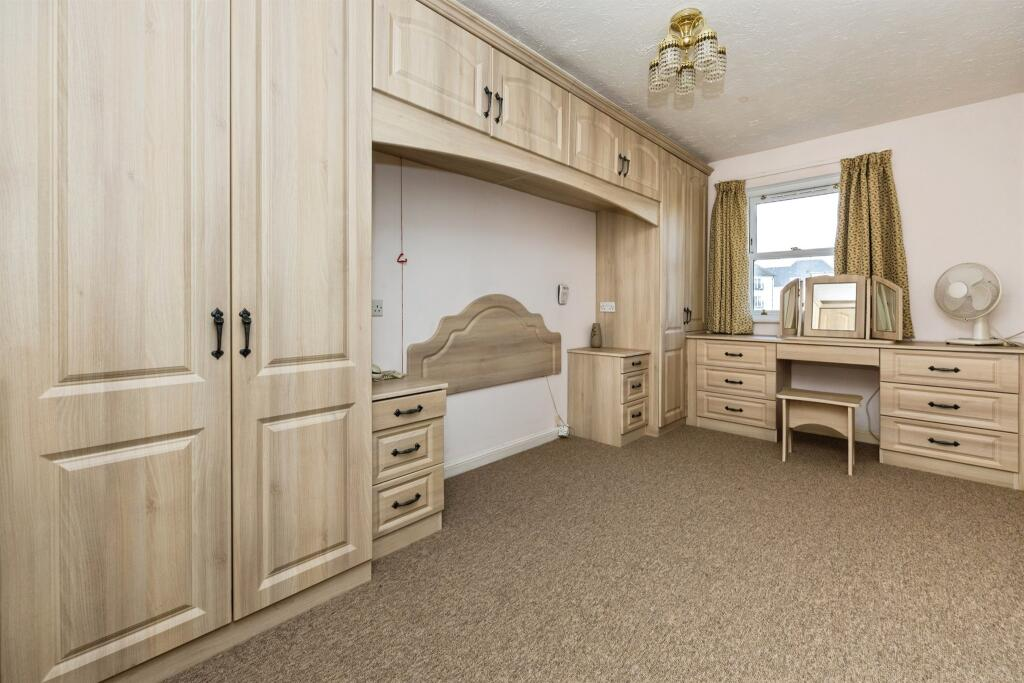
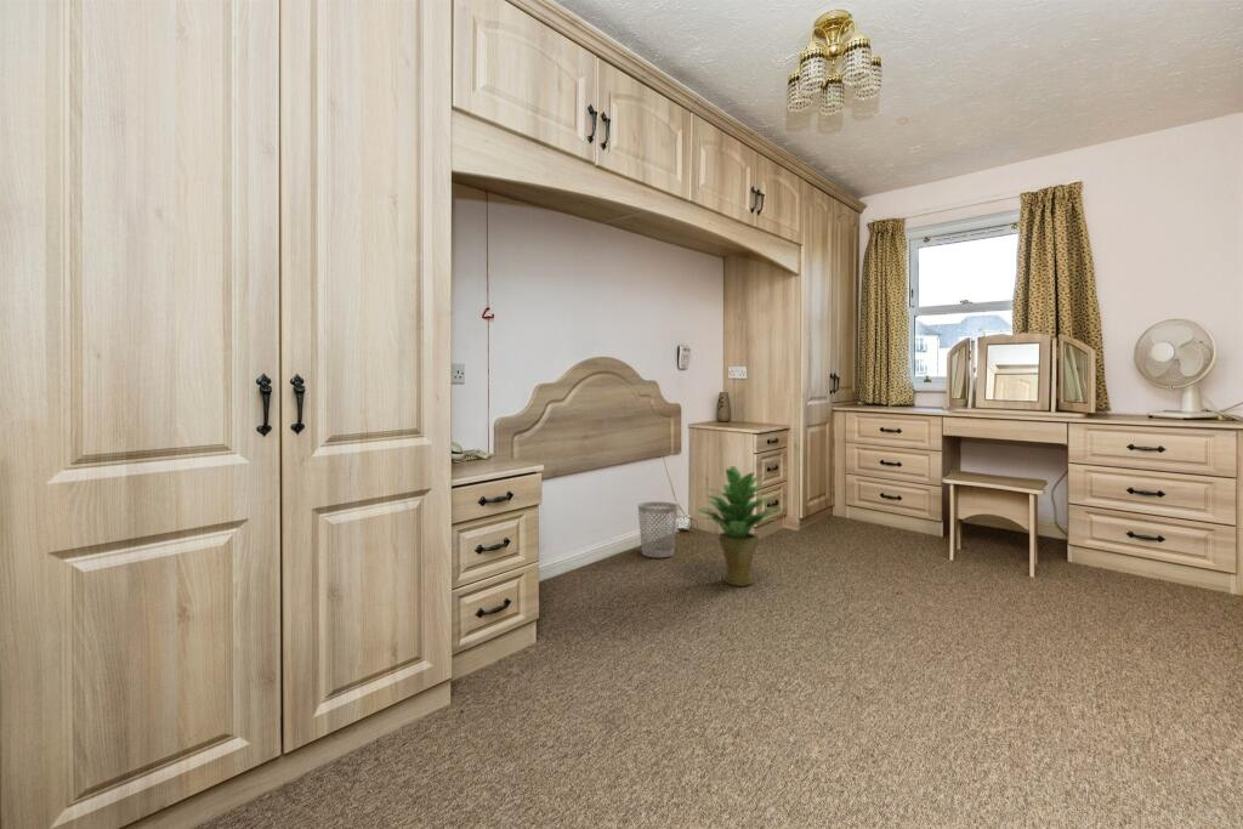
+ wastebasket (657, 529)
+ potted plant (739, 524)
